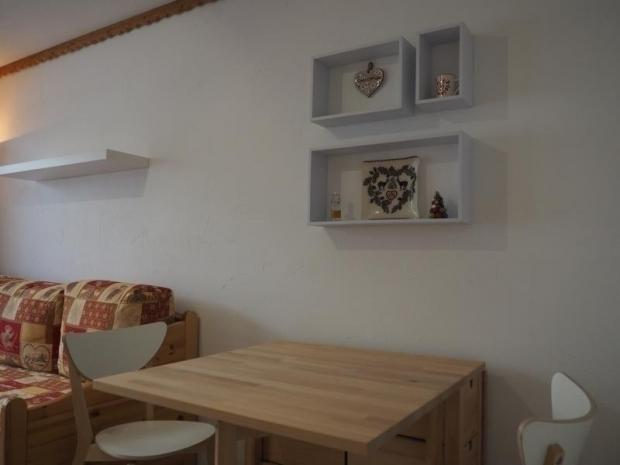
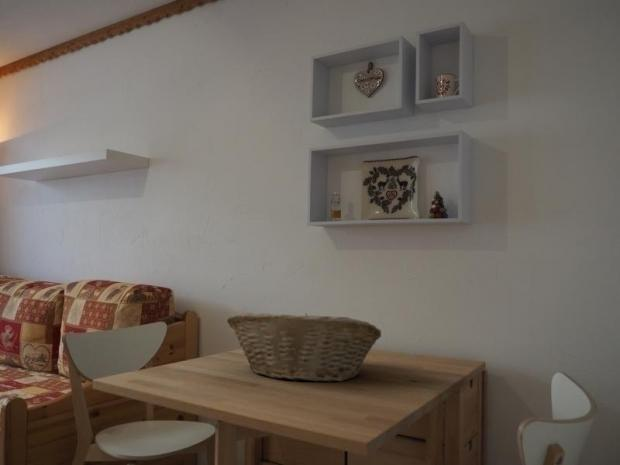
+ fruit basket (303, 340)
